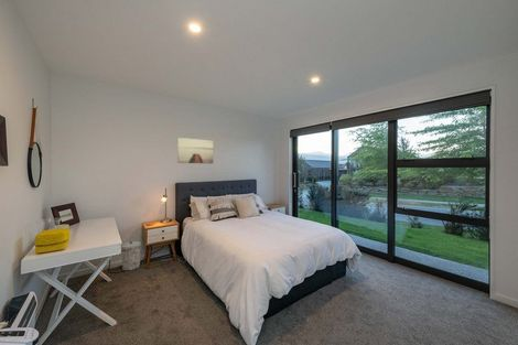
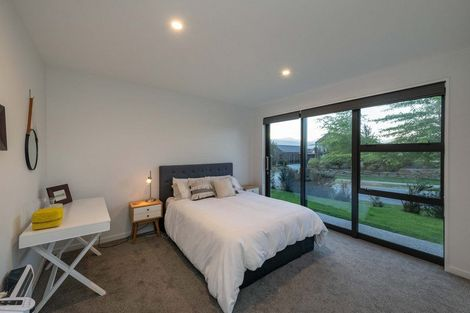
- trash can (131, 255)
- wall art (196, 151)
